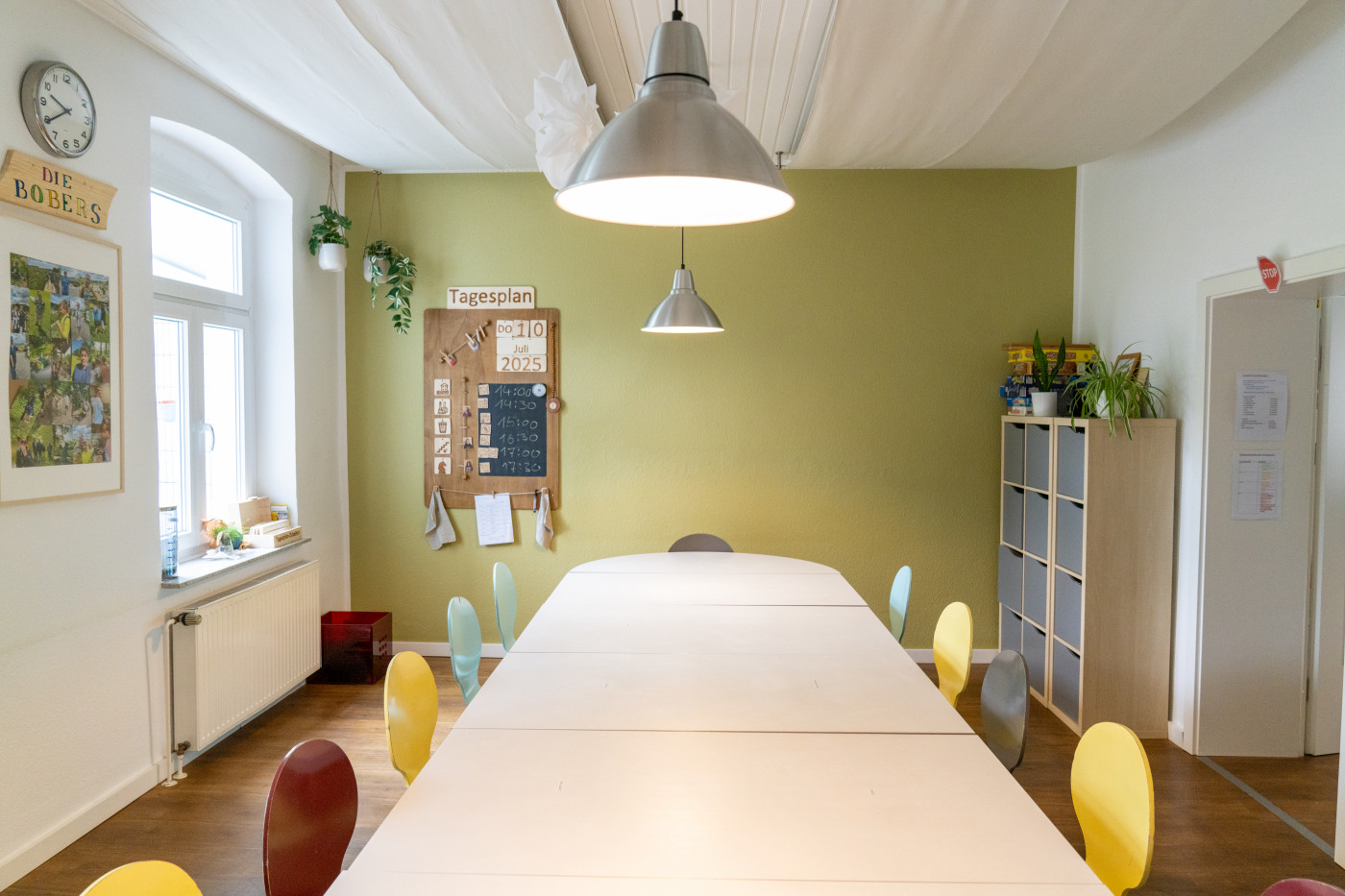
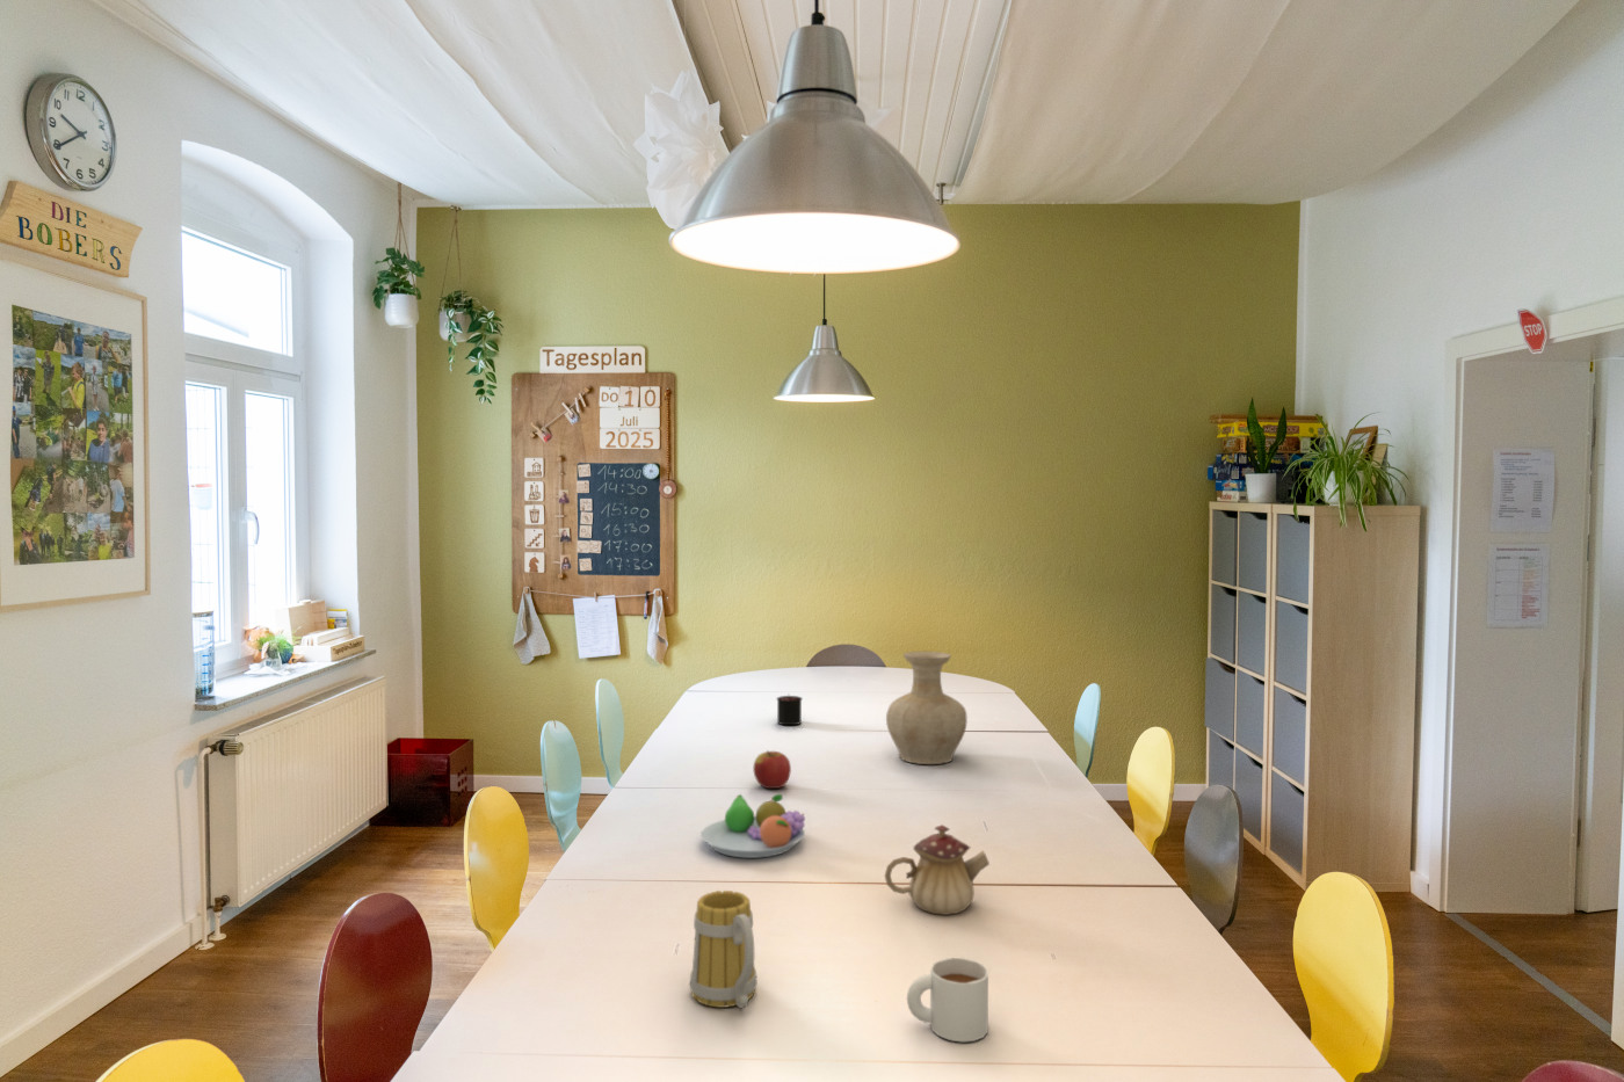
+ mug (723, 950)
+ vase (926, 706)
+ mug (947, 999)
+ fruit bowl (753, 821)
+ candle (788, 704)
+ apple (772, 768)
+ teapot (936, 863)
